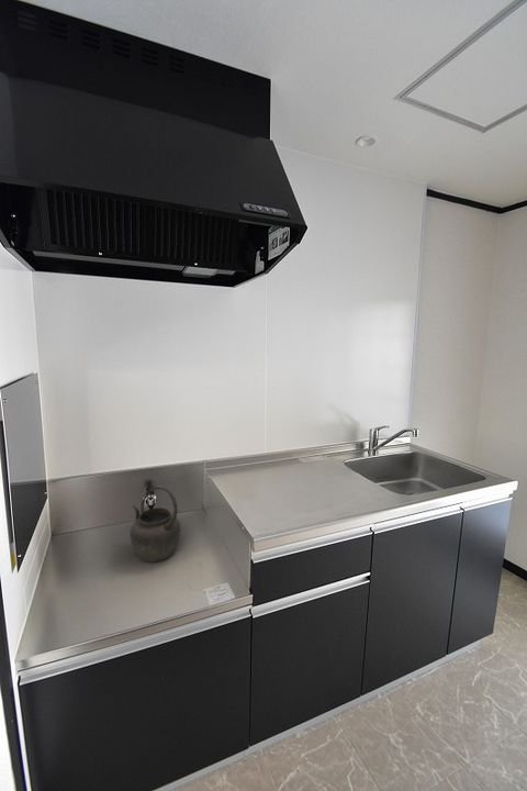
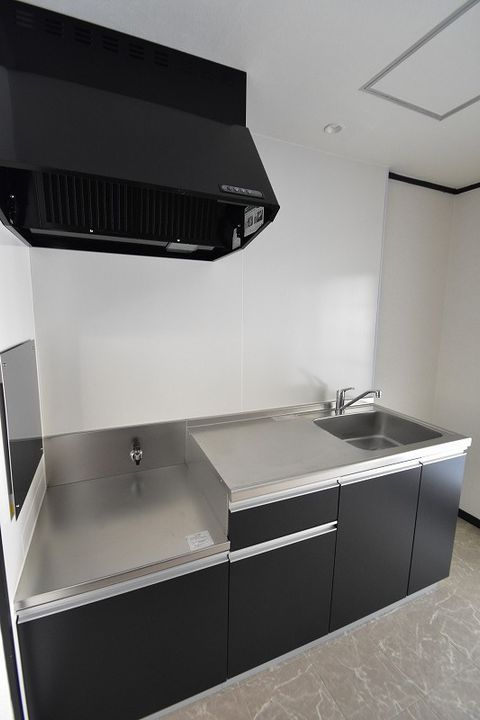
- kettle (153, 519)
